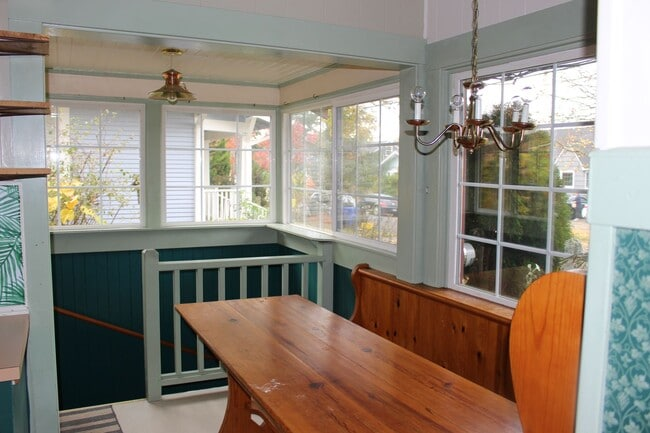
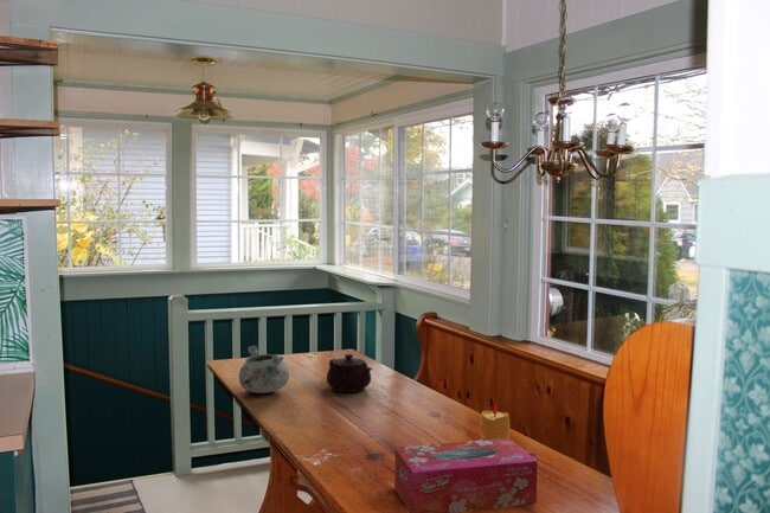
+ decorative bowl (263, 370)
+ teapot (349, 372)
+ tissue box (463, 475)
+ candle (494, 424)
